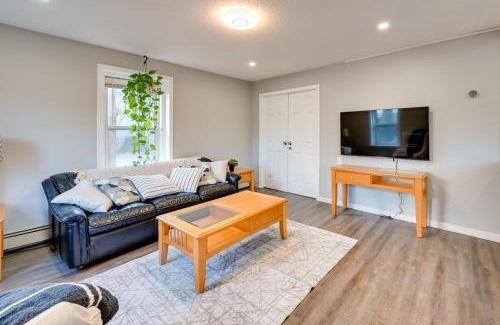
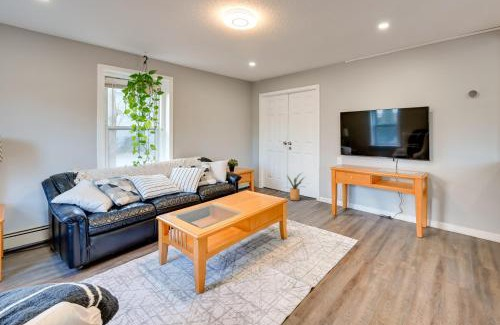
+ house plant (295, 185)
